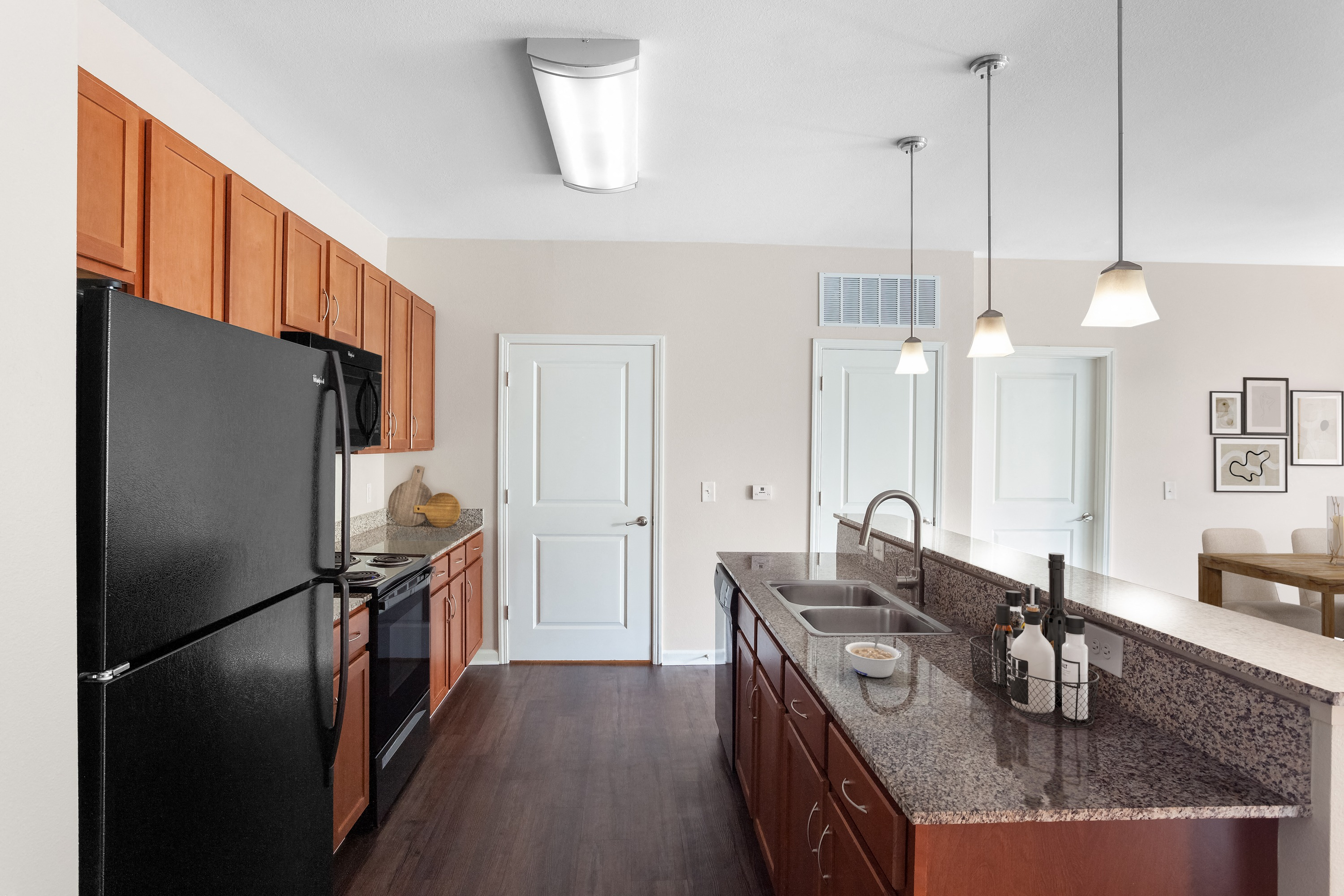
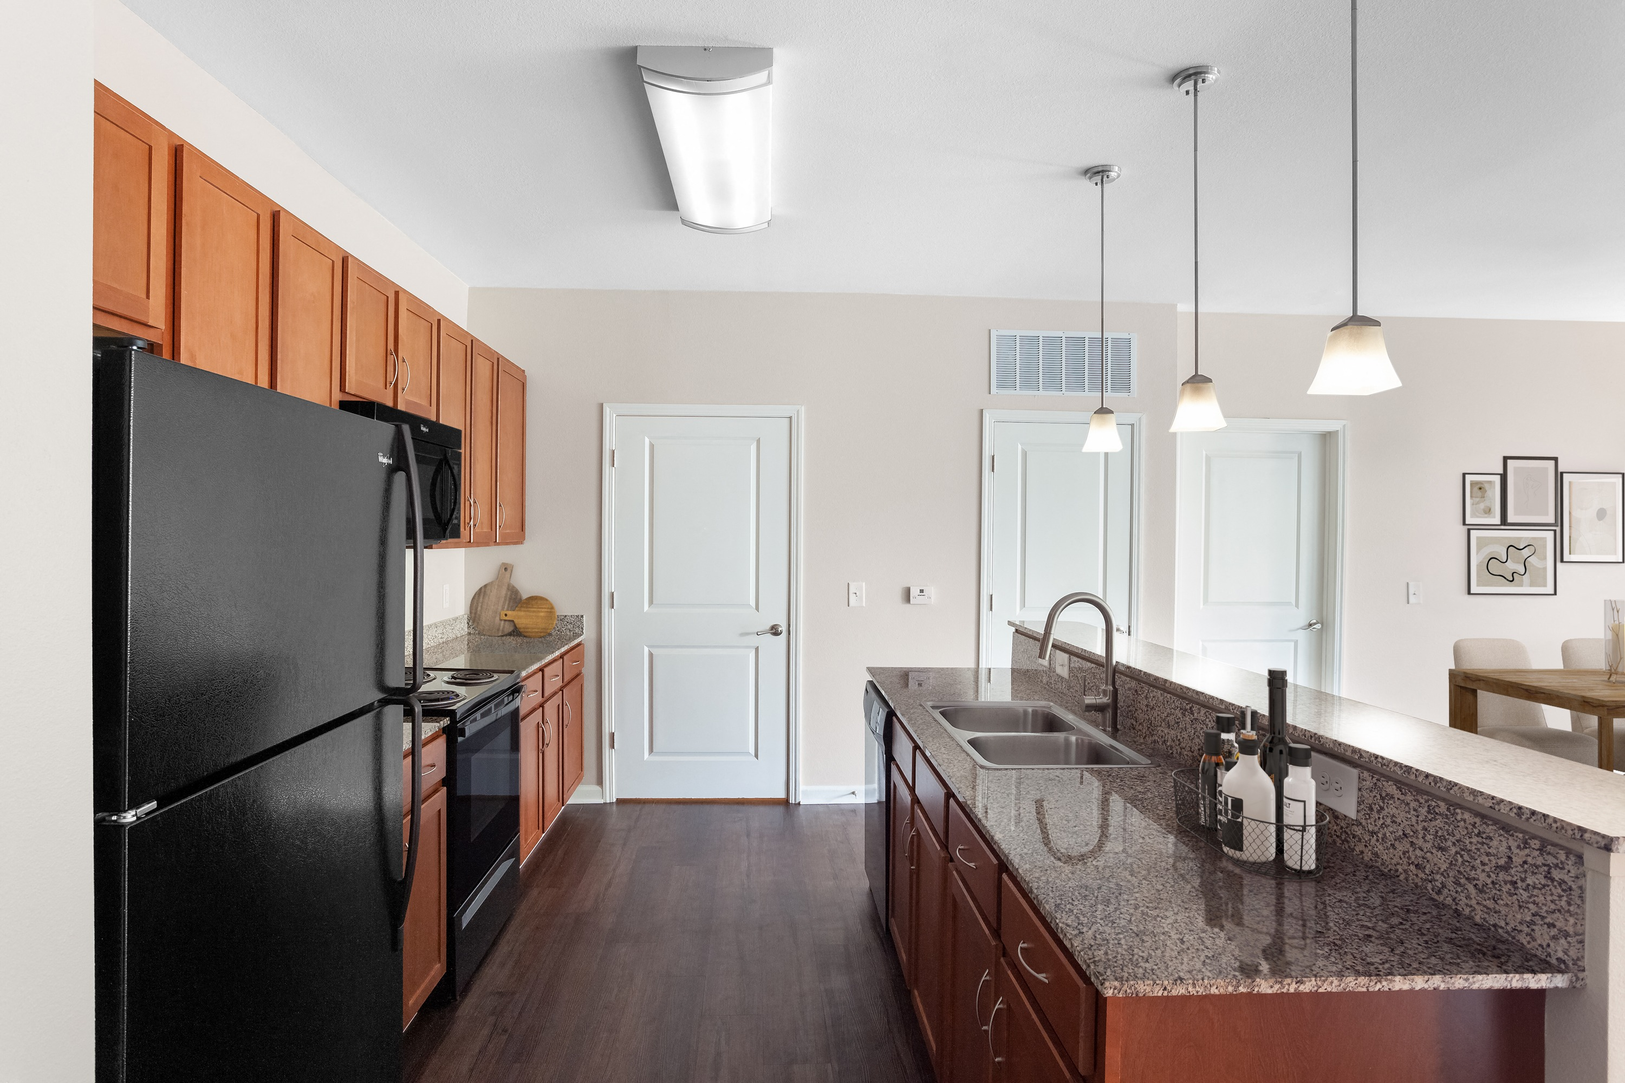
- legume (871, 658)
